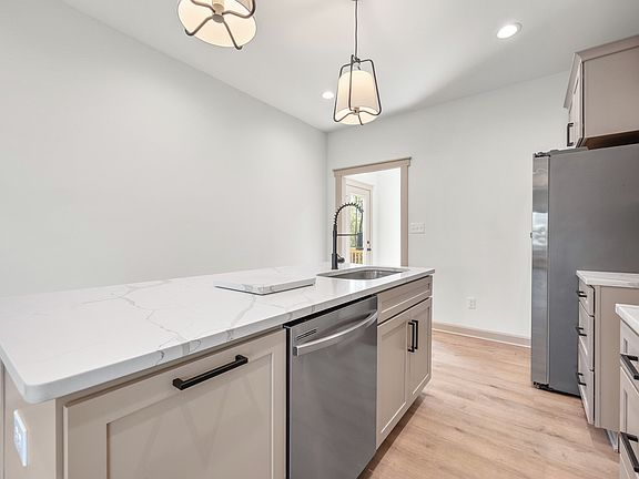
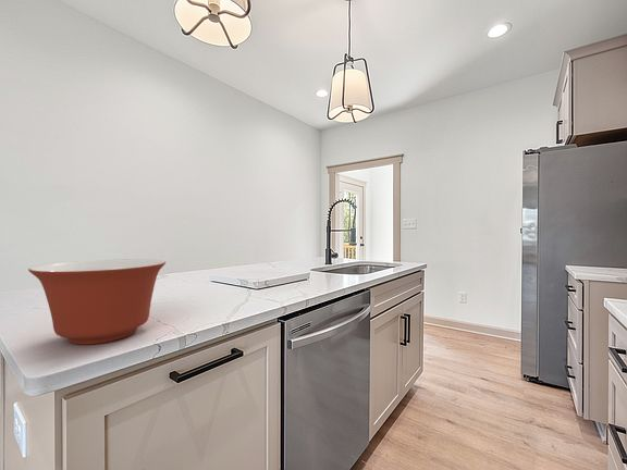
+ mixing bowl (104, 299)
